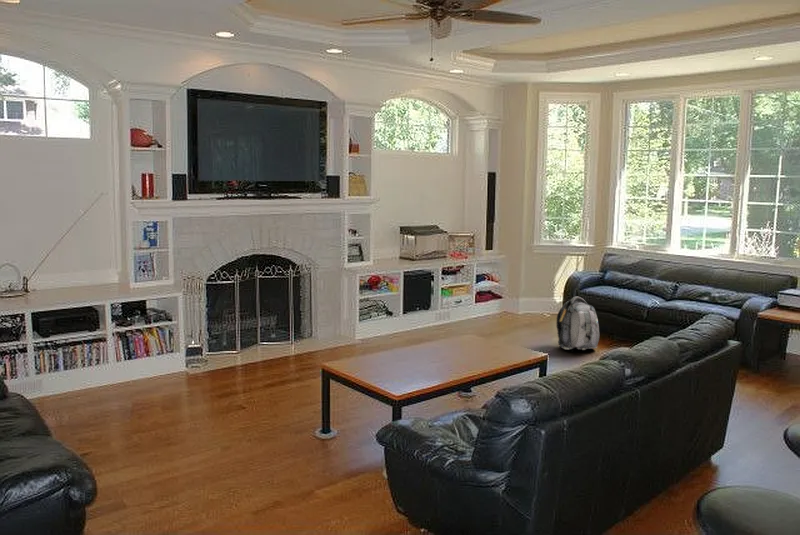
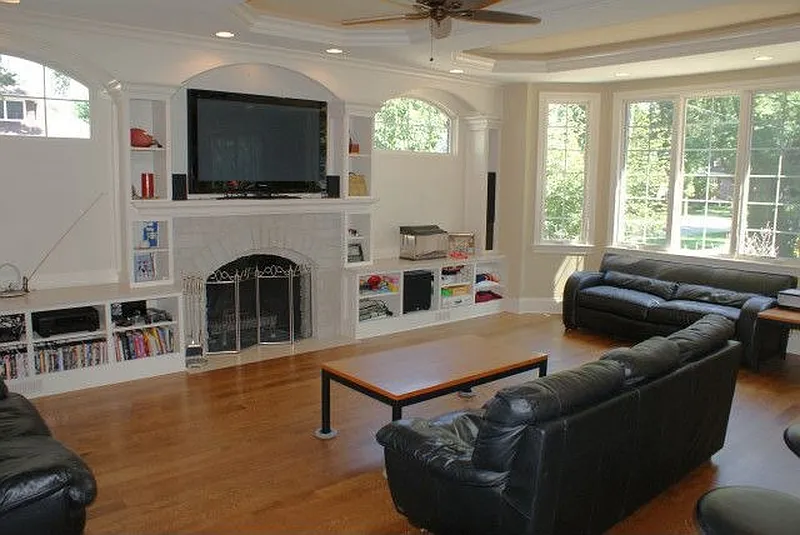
- backpack (577, 322)
